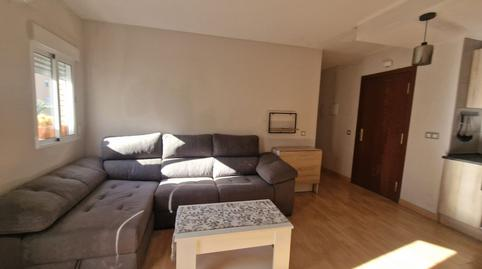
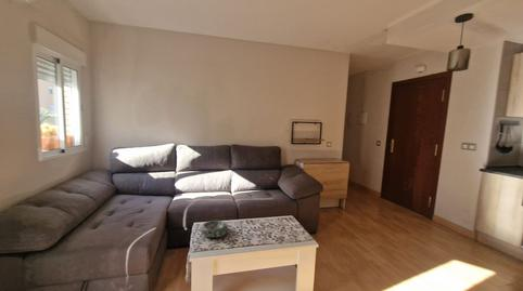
+ decorative bowl (214, 228)
